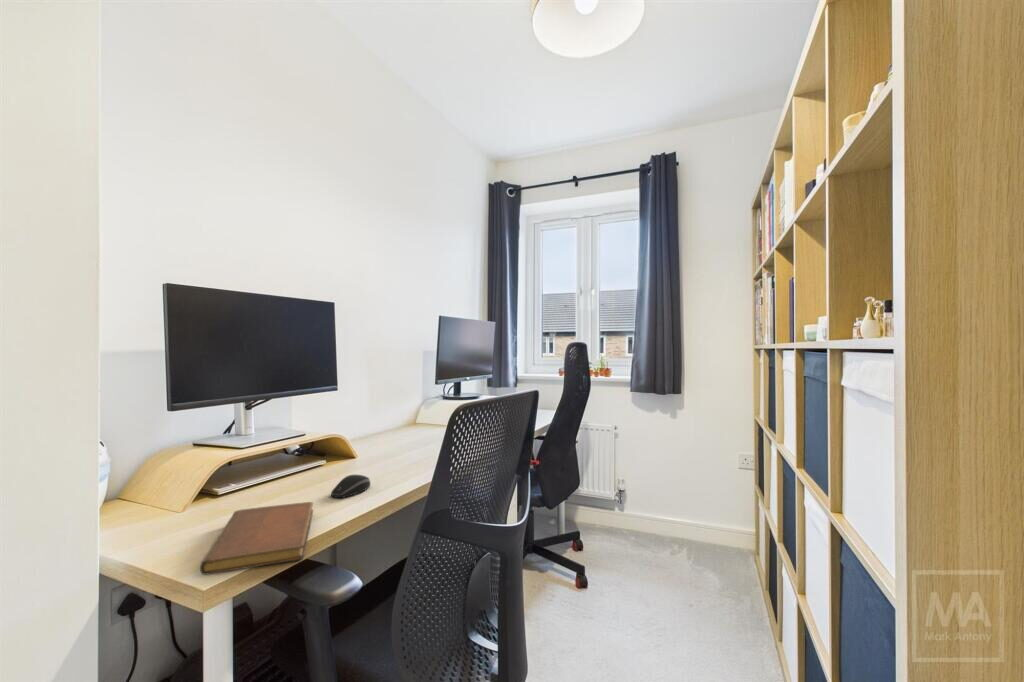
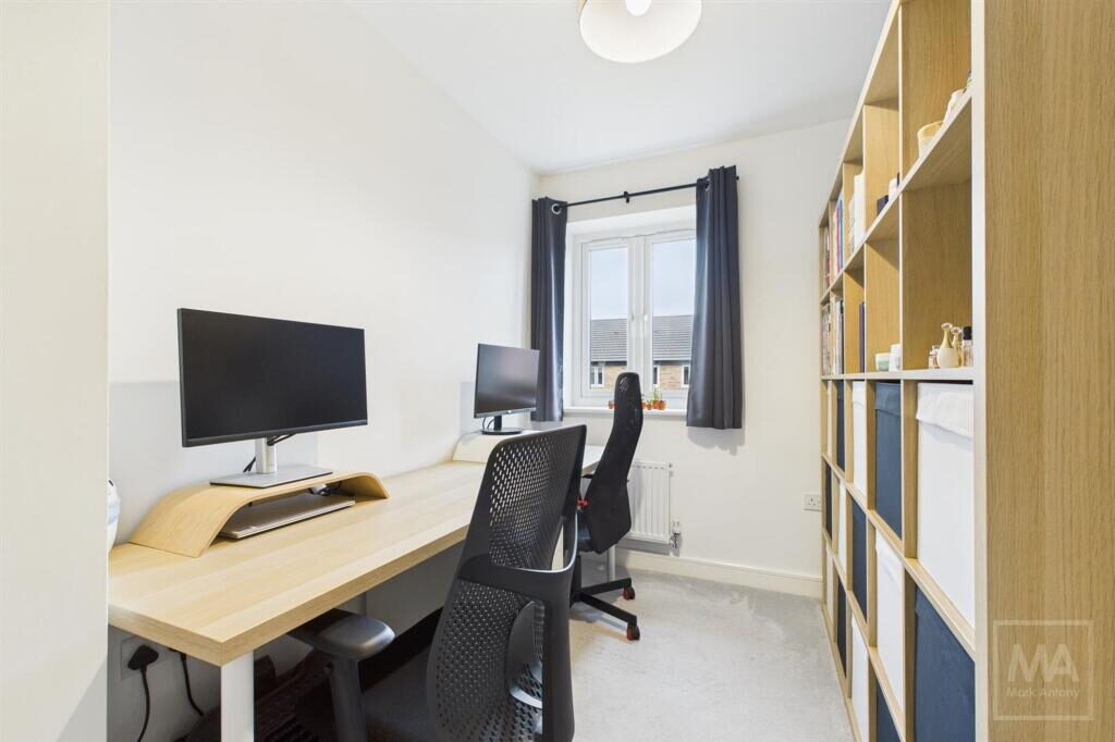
- notebook (265, 532)
- computer mouse (351, 483)
